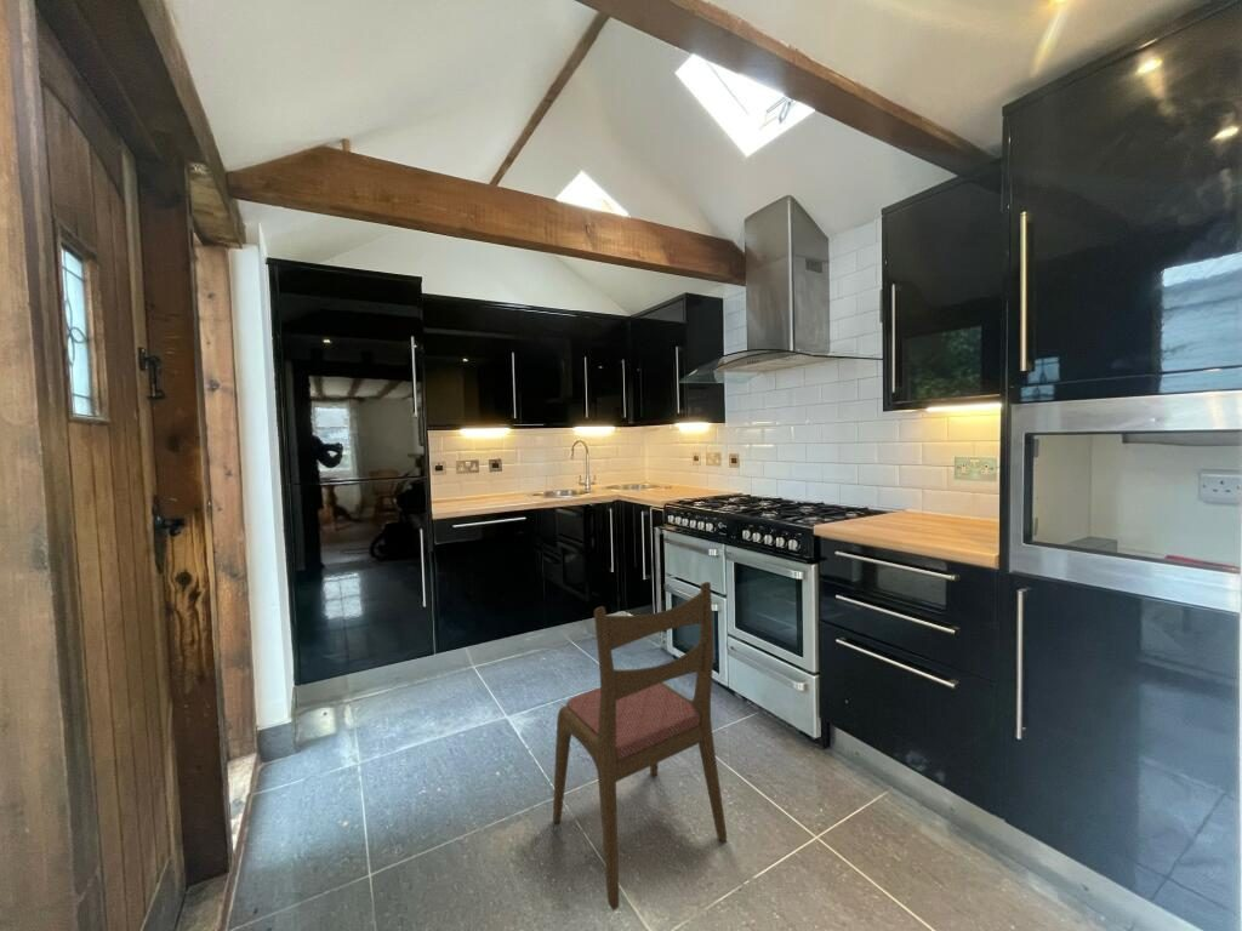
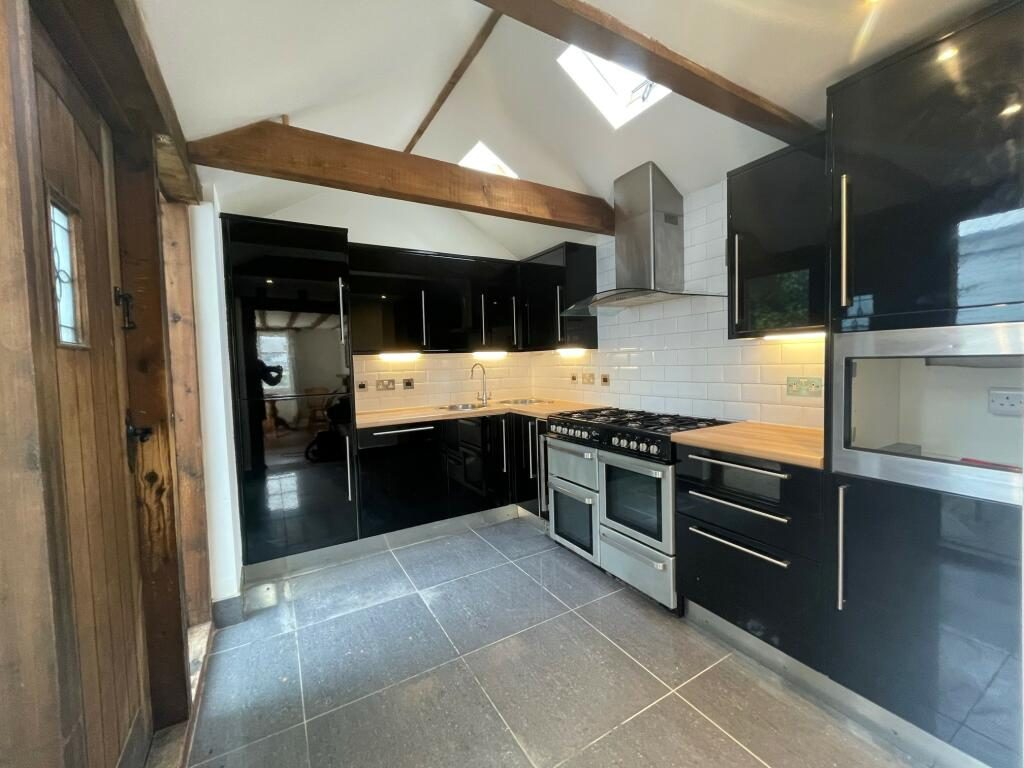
- dining chair (632, 707)
